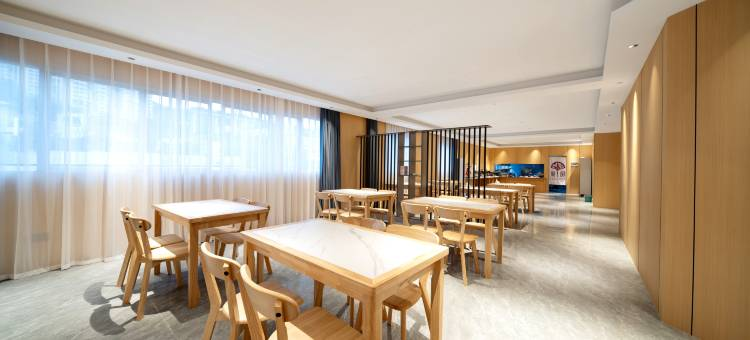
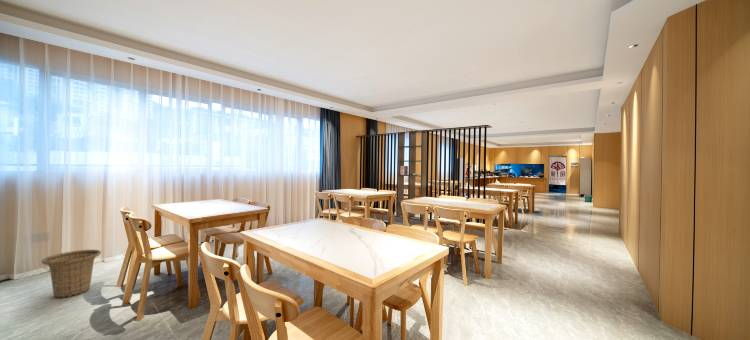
+ basket (72, 273)
